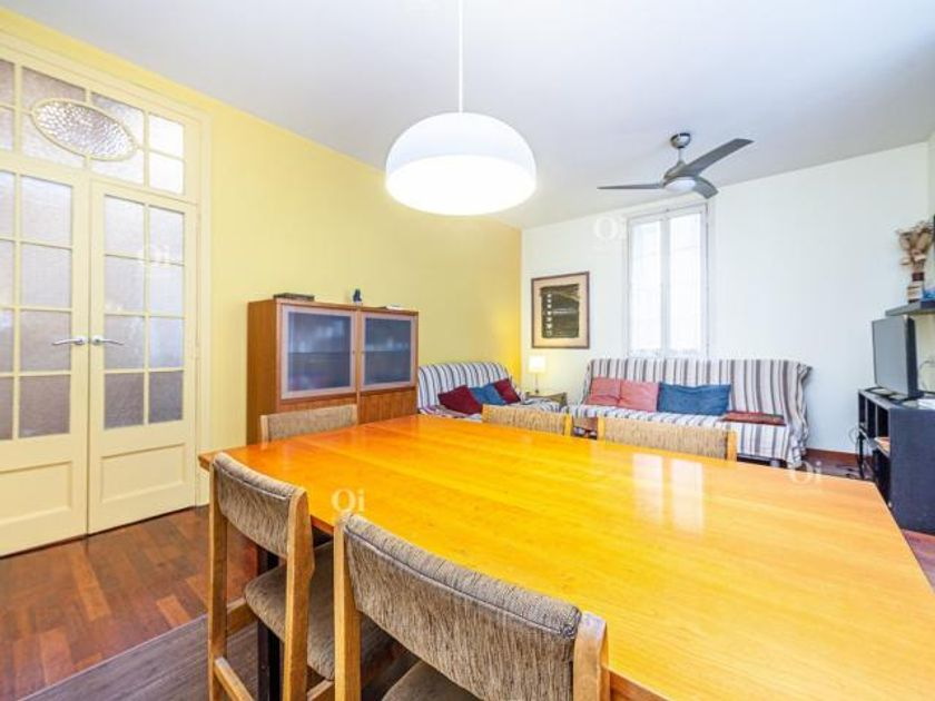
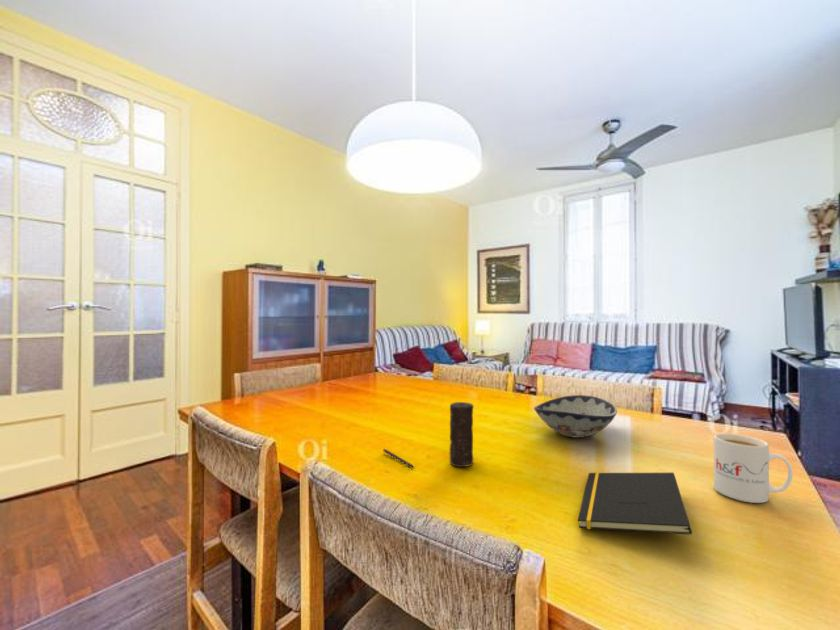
+ decorative bowl (574, 418)
+ notepad (630, 497)
+ candle (461, 433)
+ mug (751, 468)
+ pen (398, 458)
